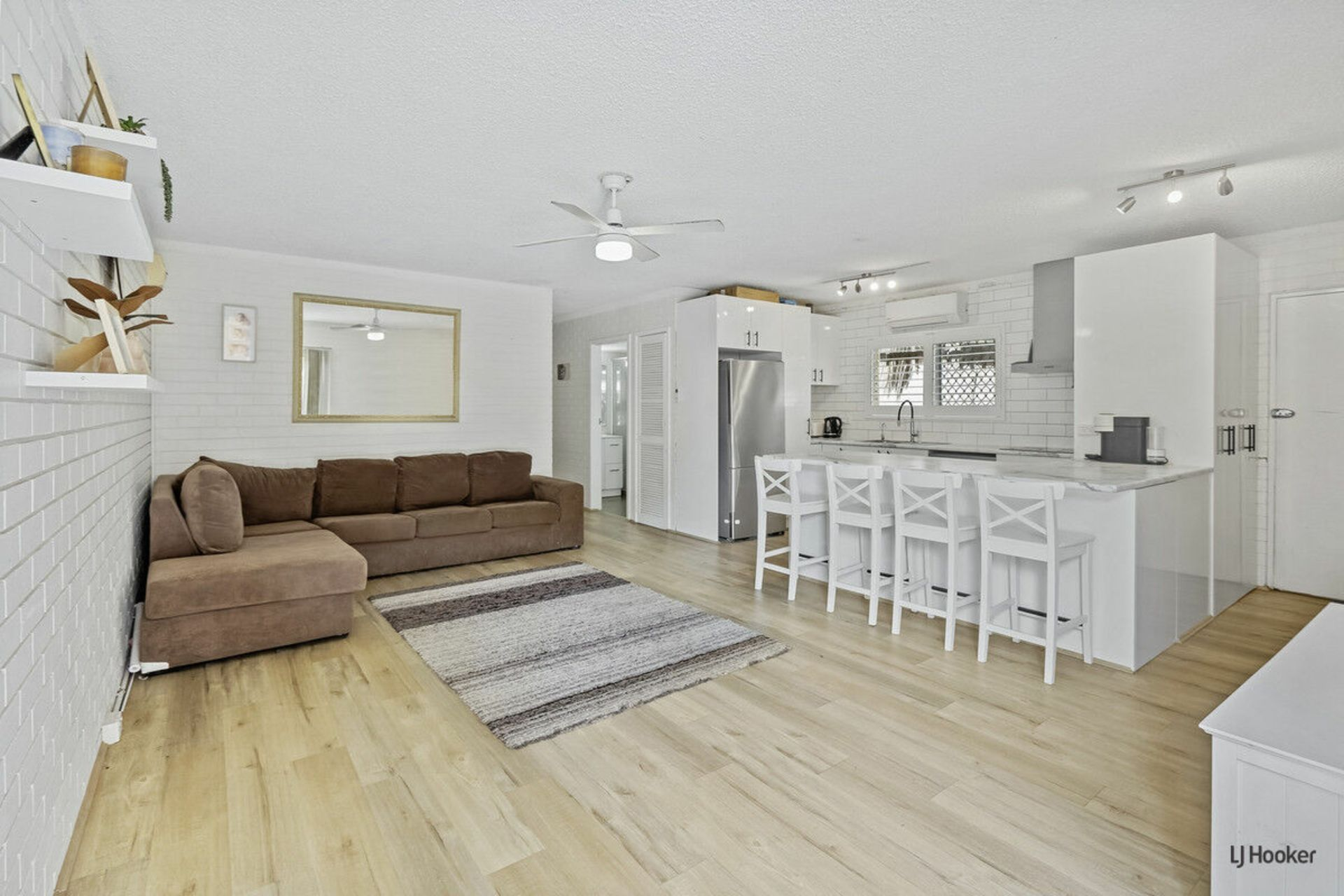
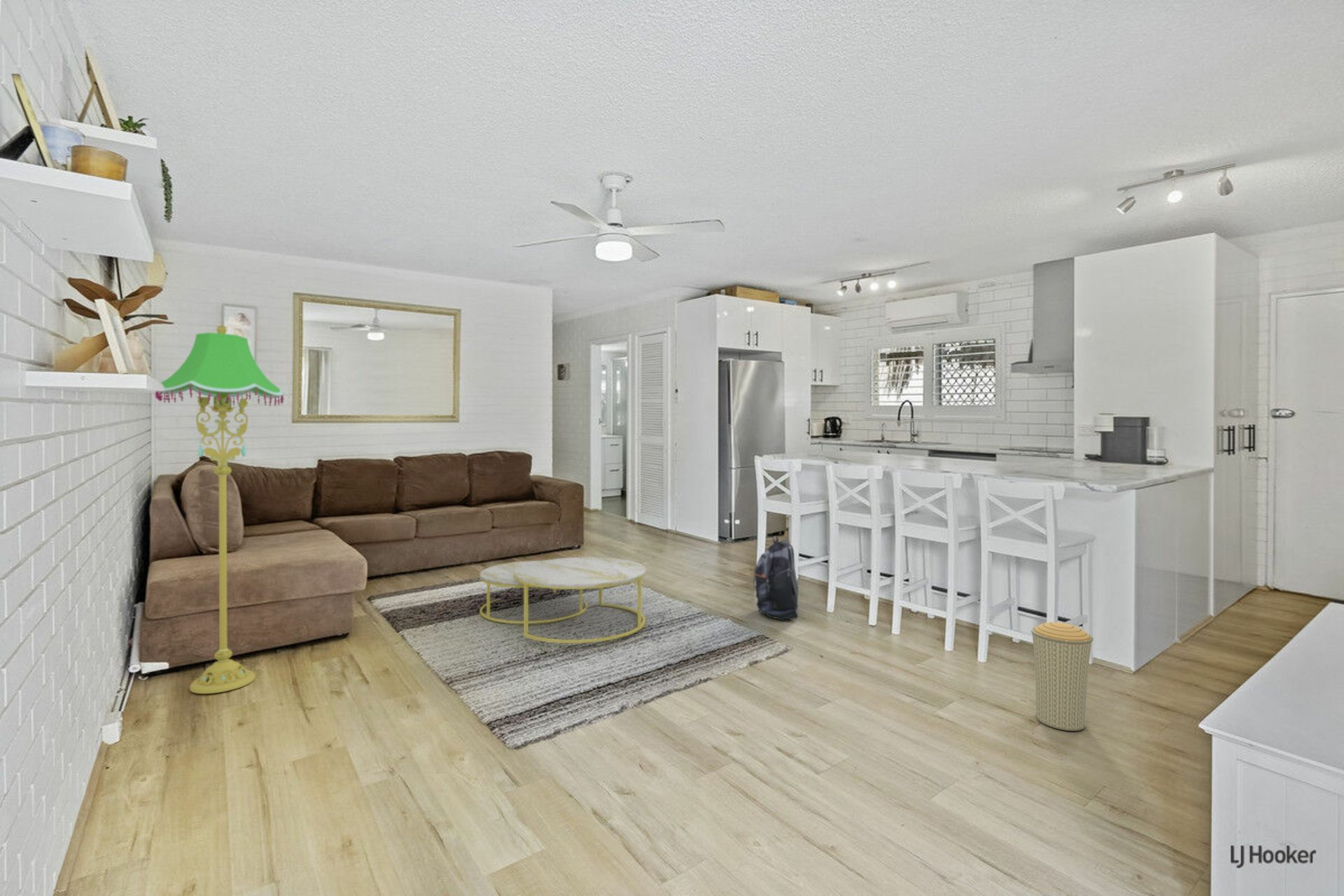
+ floor lamp (223, 505)
+ coffee table (559, 589)
+ trash can (1060, 672)
+ backpack (782, 575)
